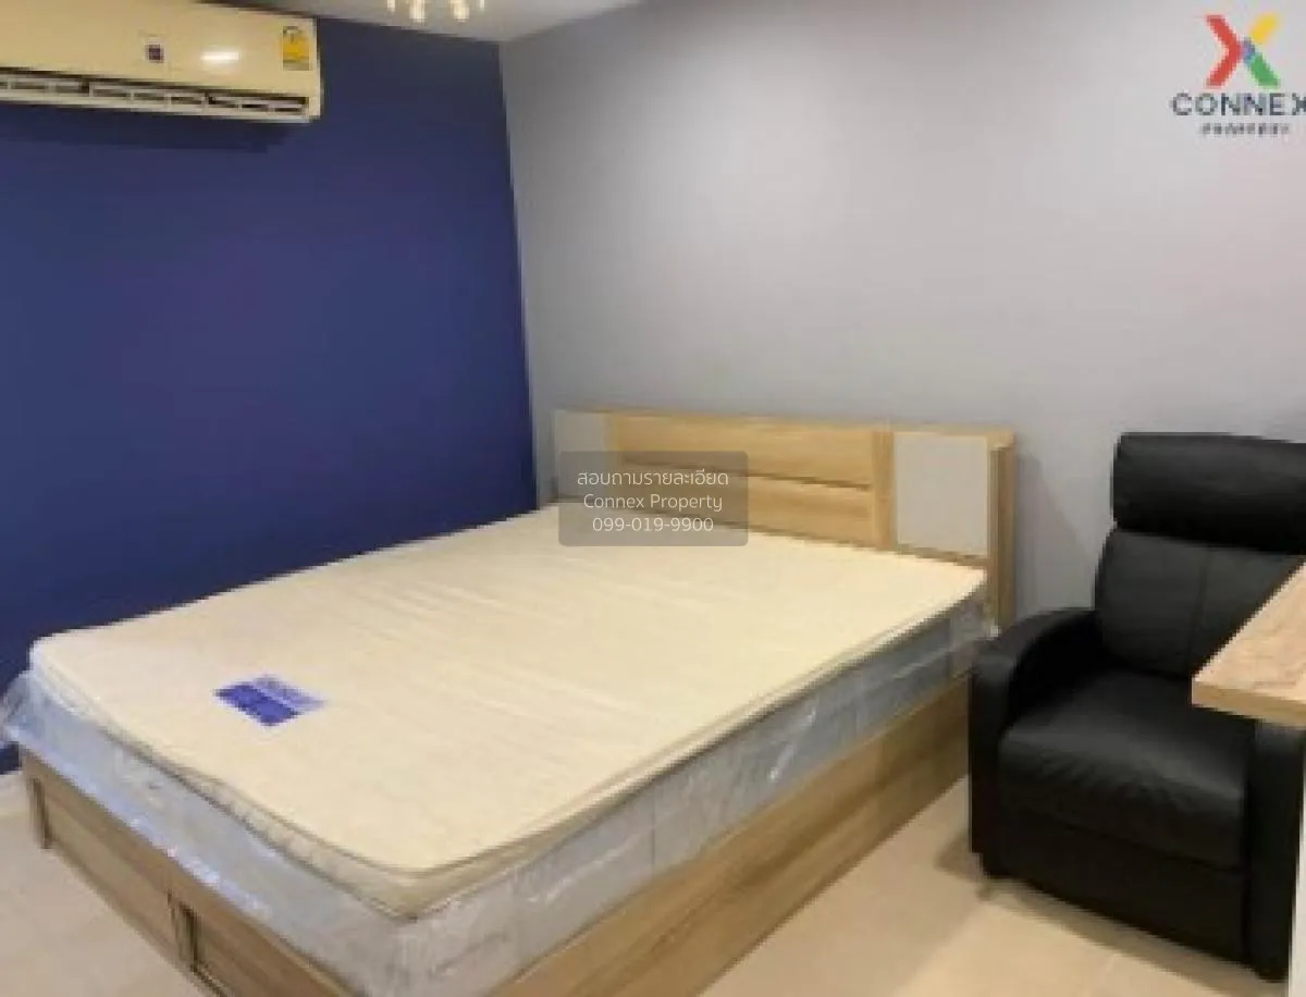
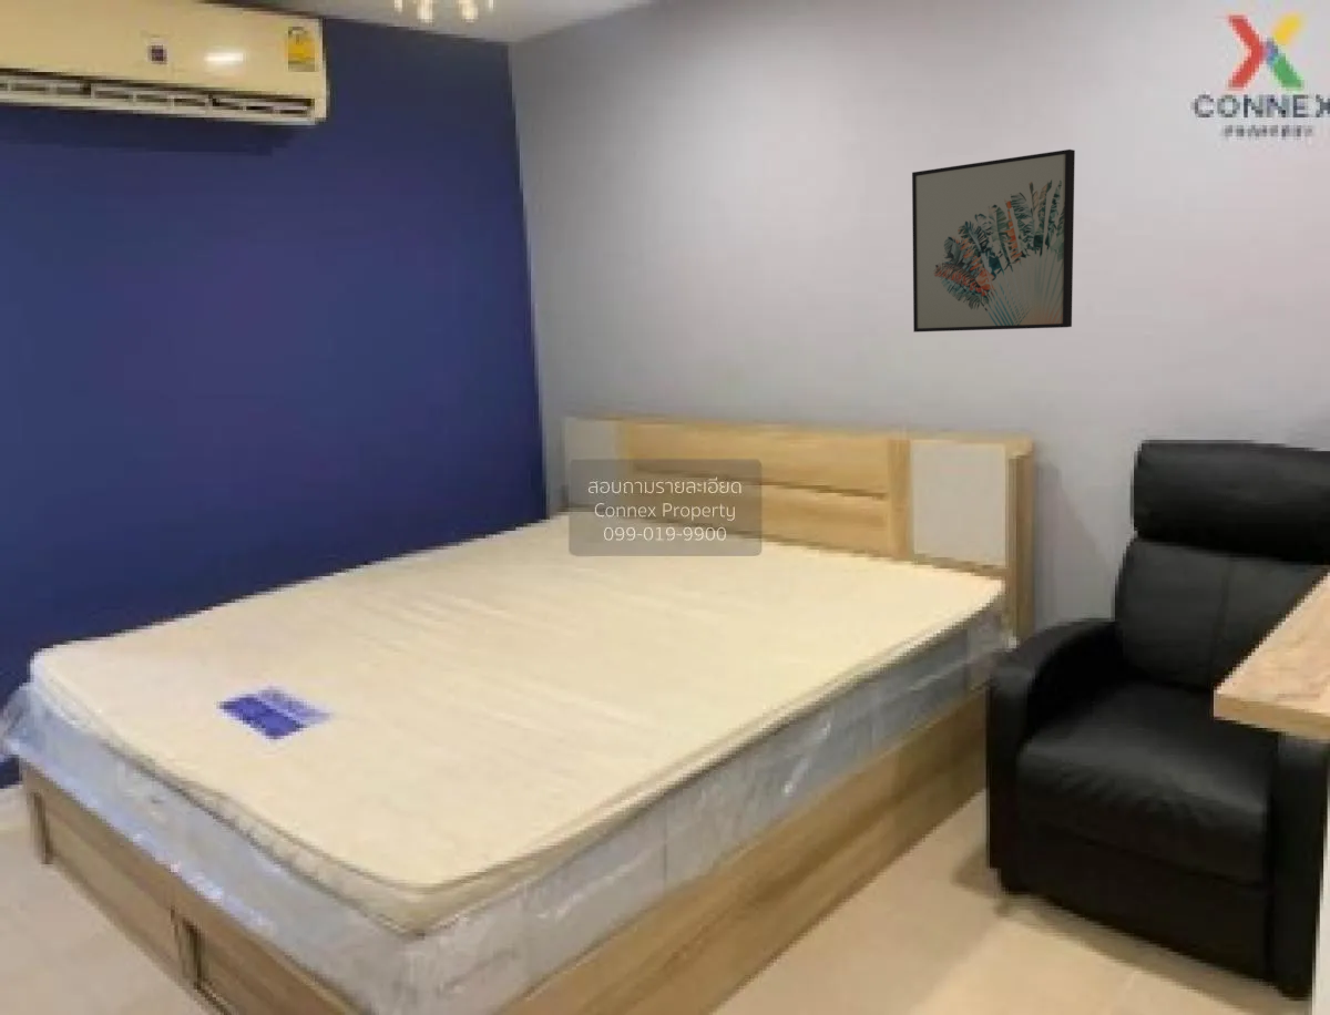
+ wall art (989, 246)
